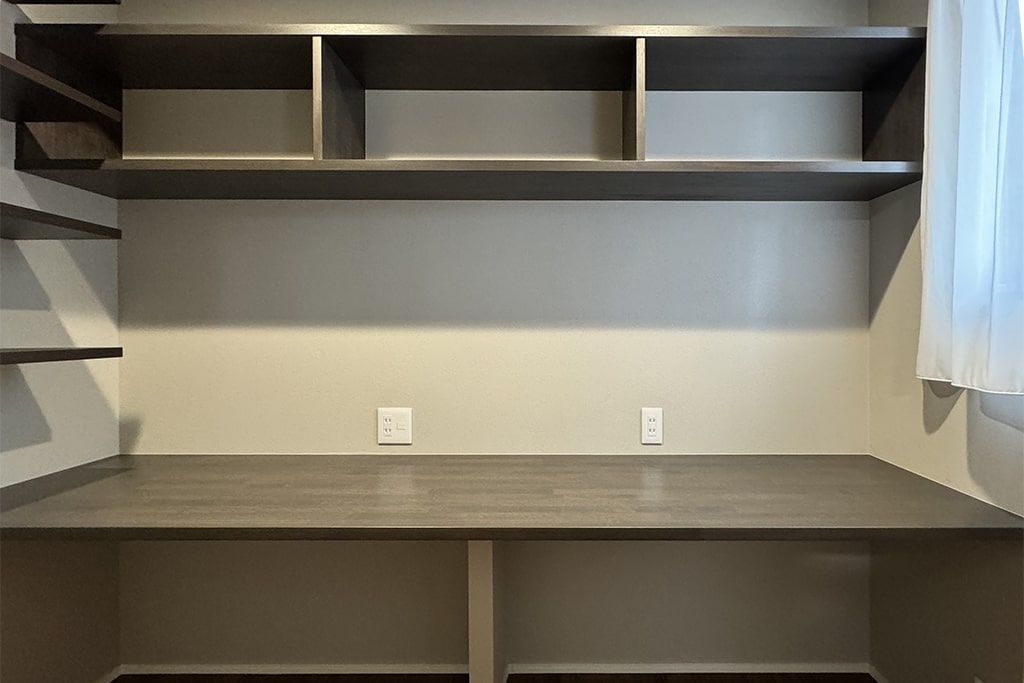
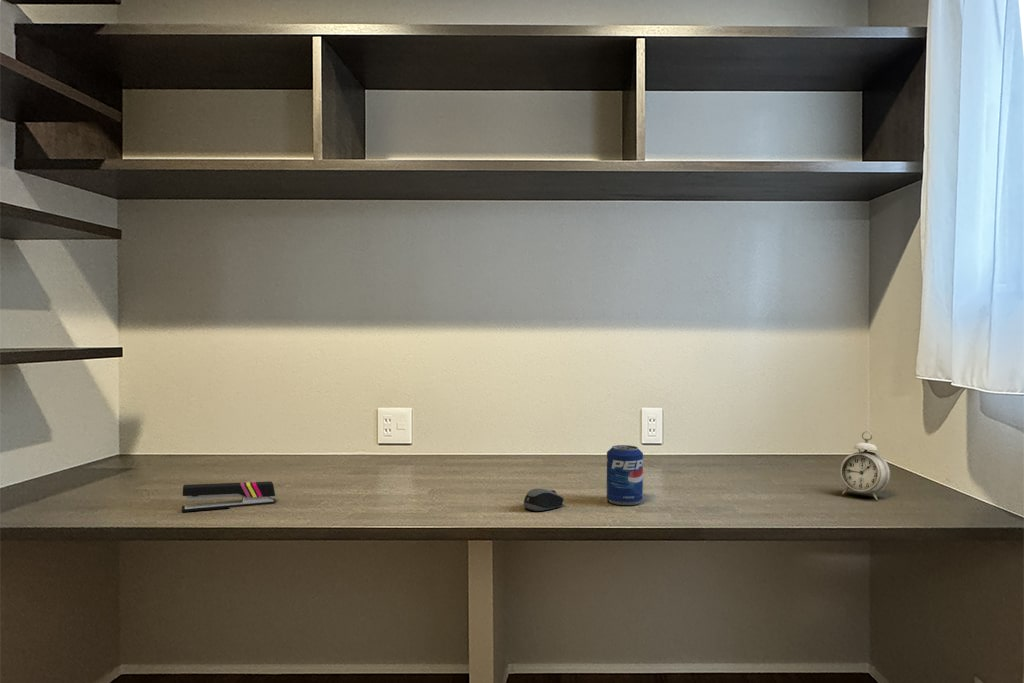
+ computer mouse (543, 497)
+ alarm clock (864, 463)
+ stapler (229, 494)
+ beverage can (624, 474)
